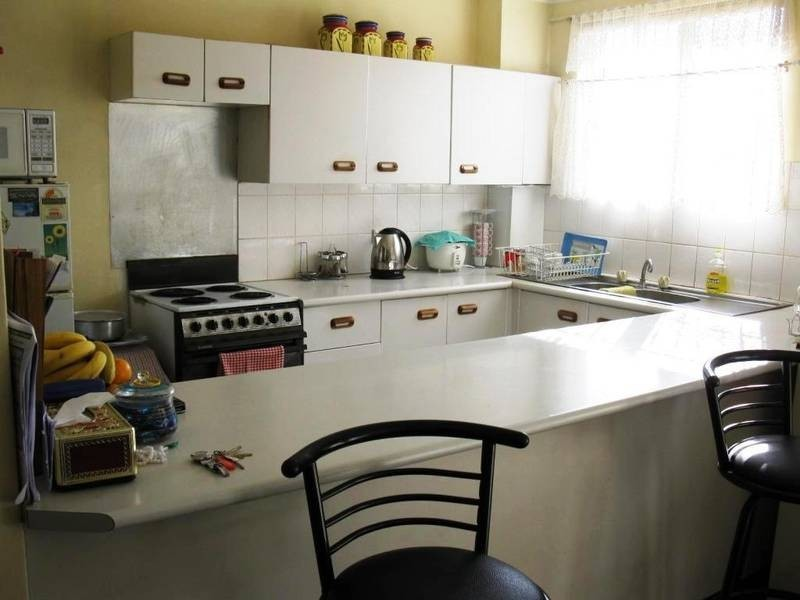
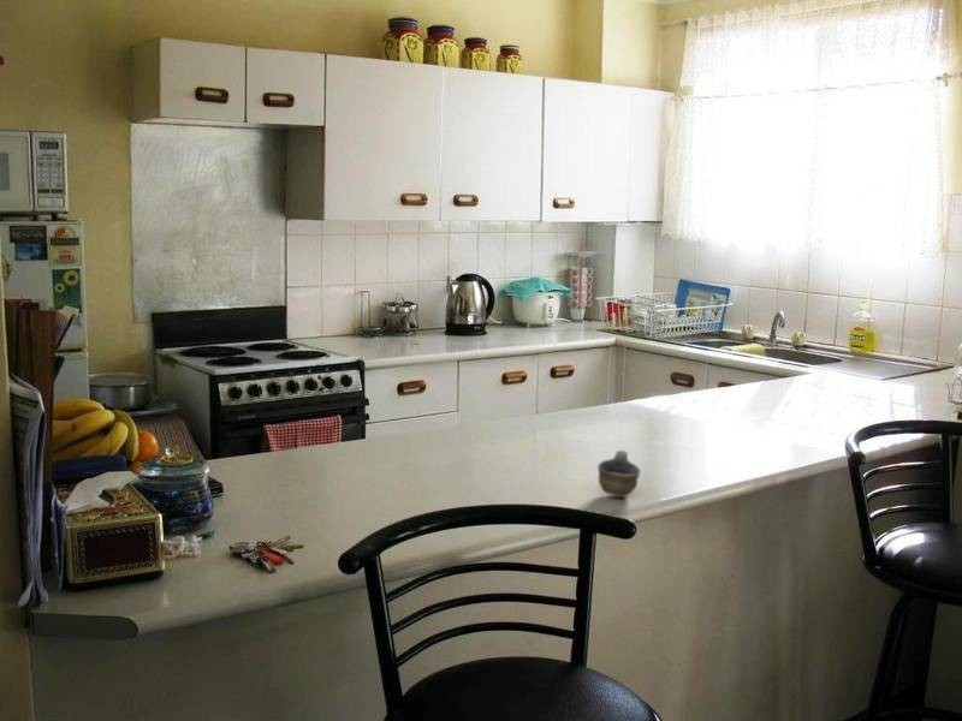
+ cup (620, 475)
